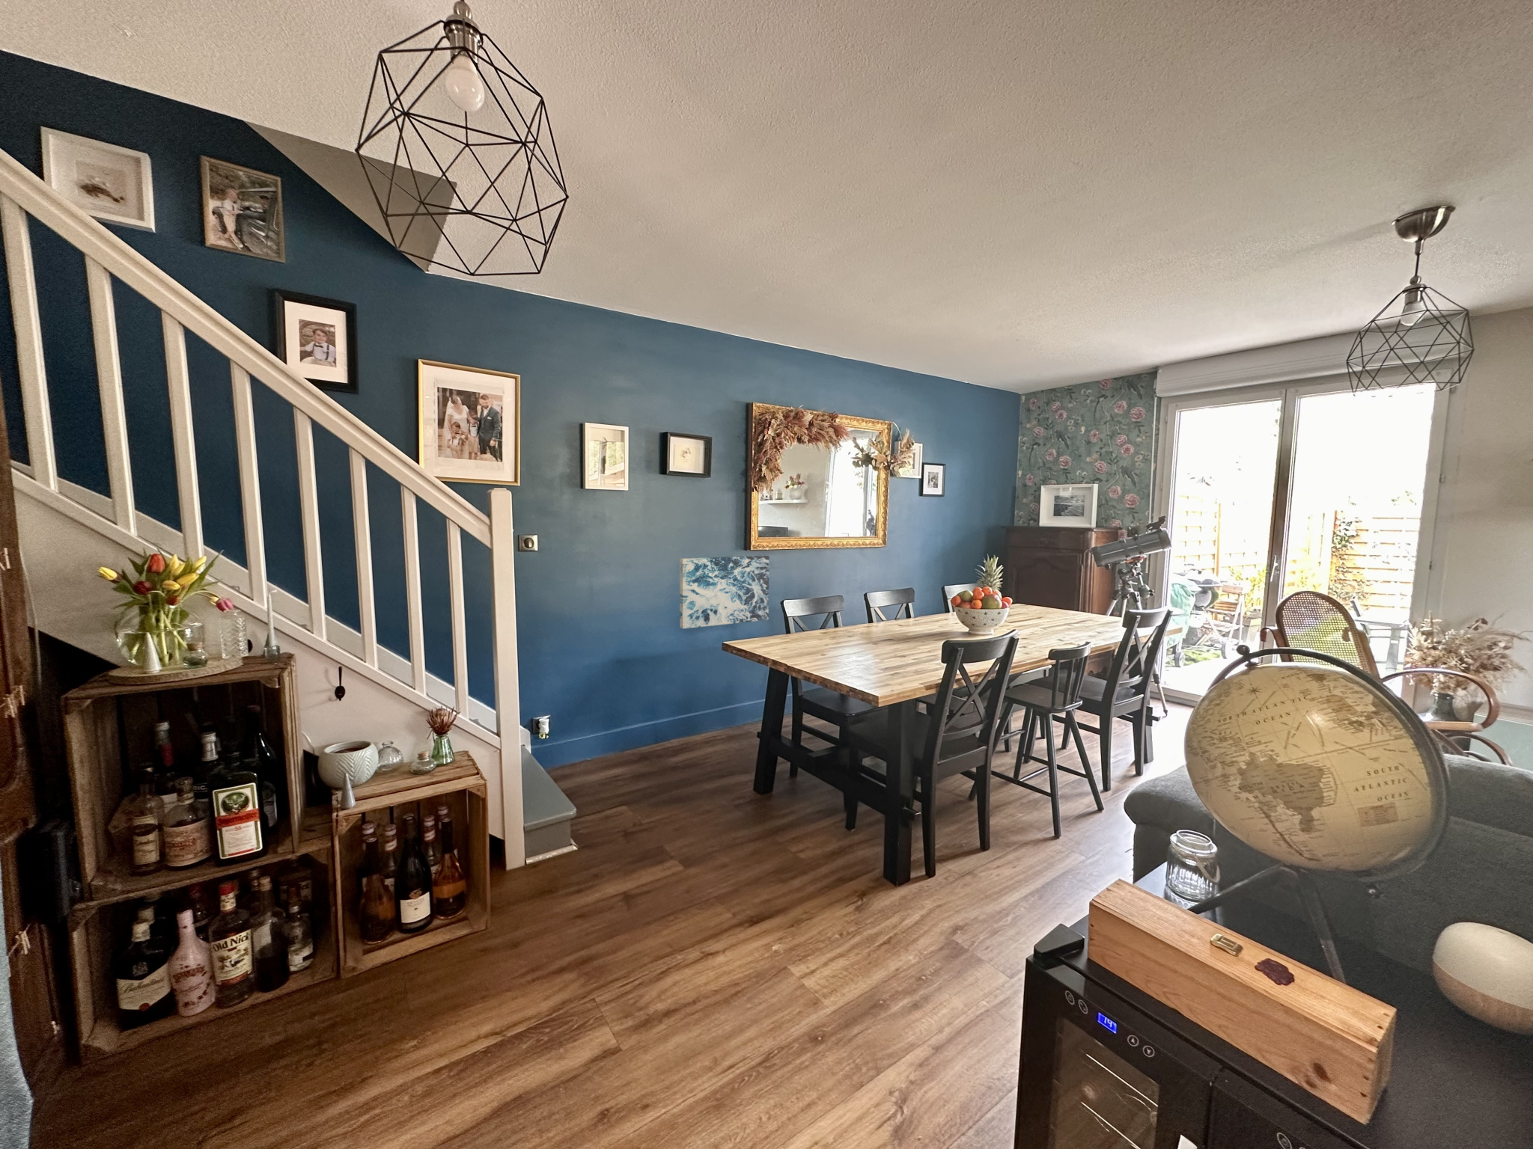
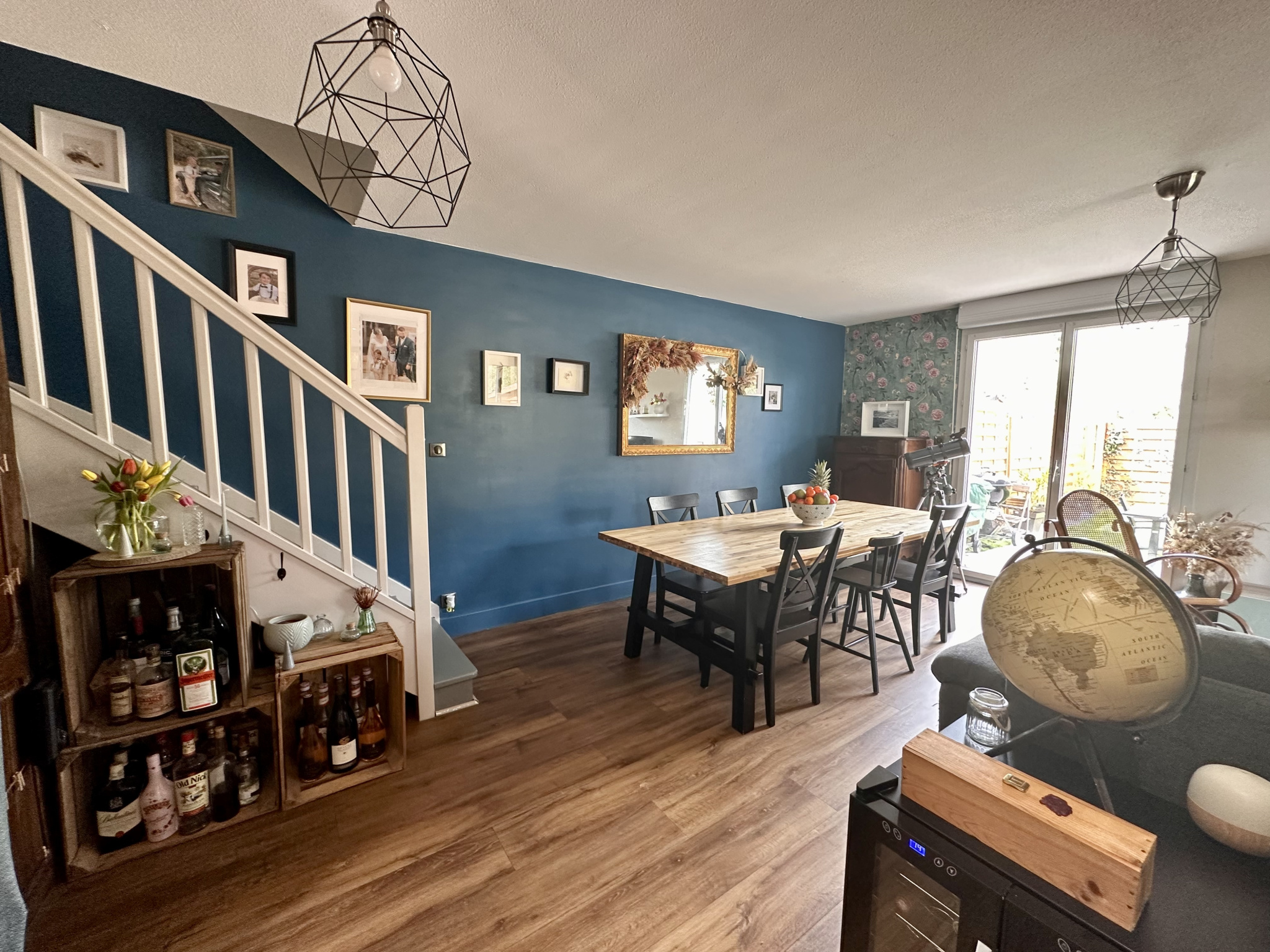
- wall art (725, 590)
